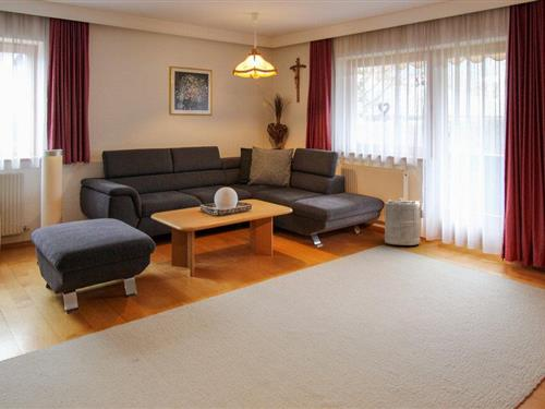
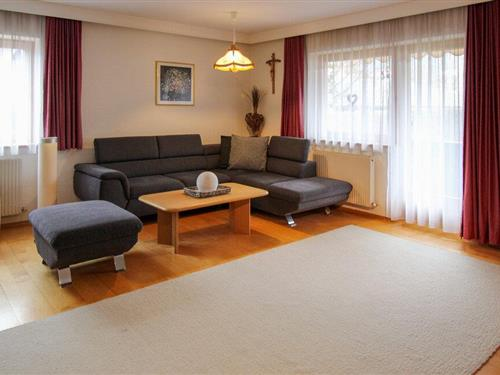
- laundry hamper (401, 220)
